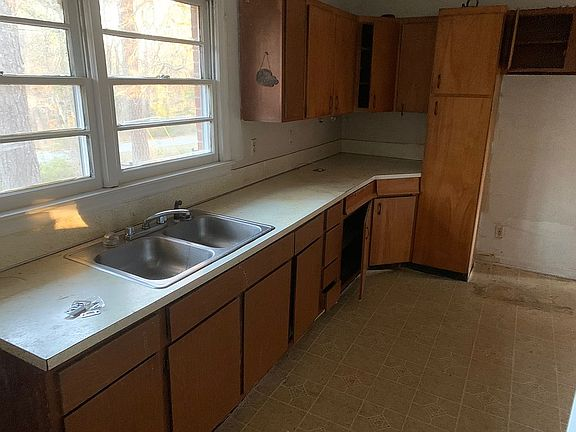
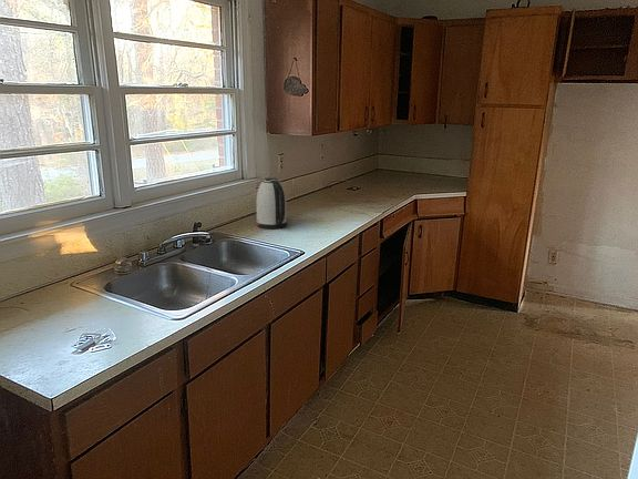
+ kettle (274, 203)
